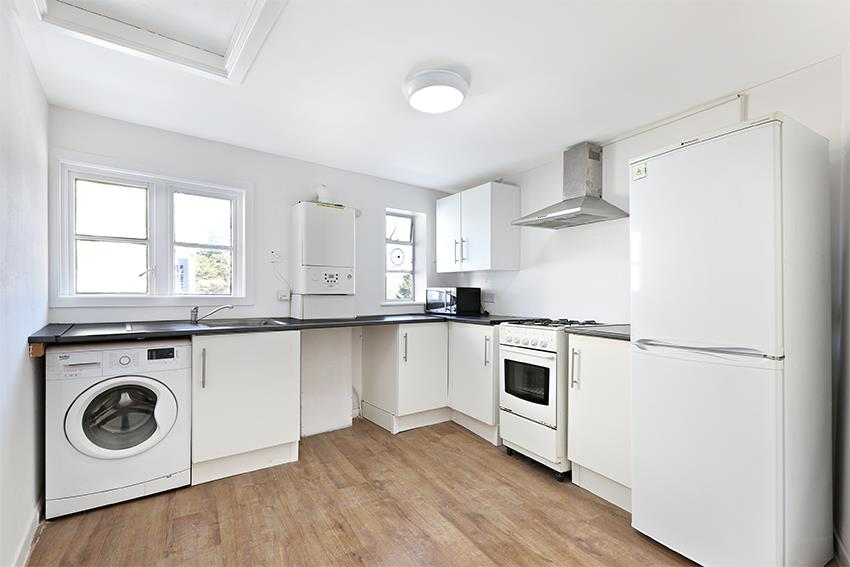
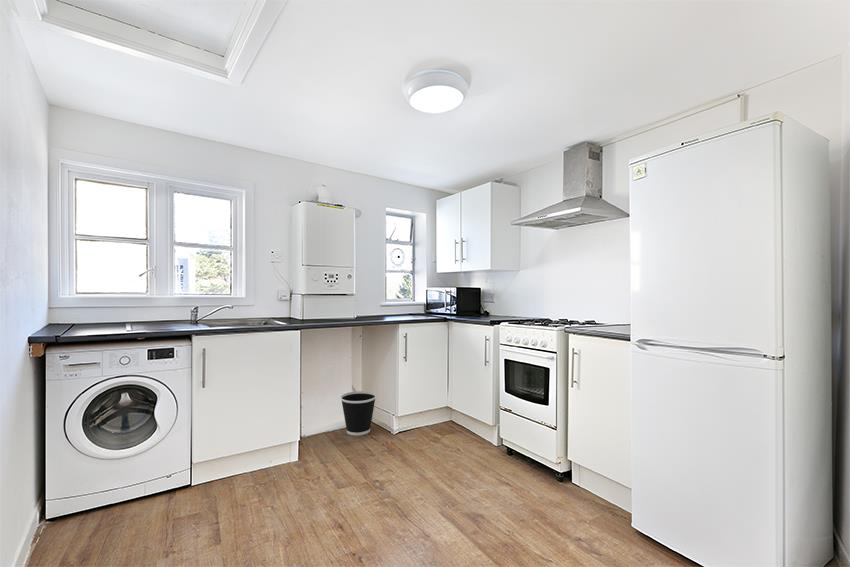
+ wastebasket (358, 413)
